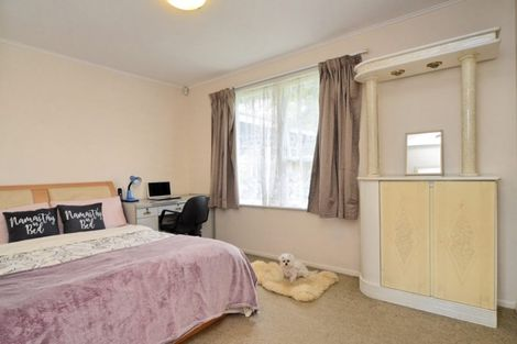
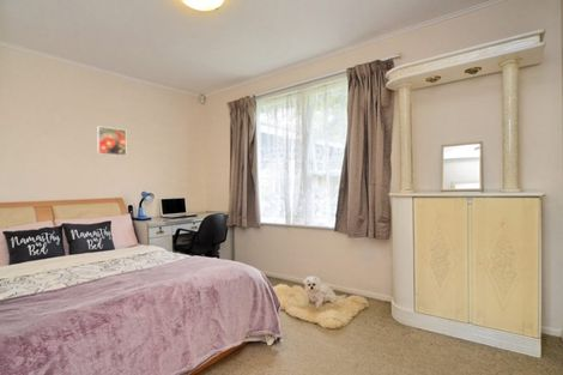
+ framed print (111, 141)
